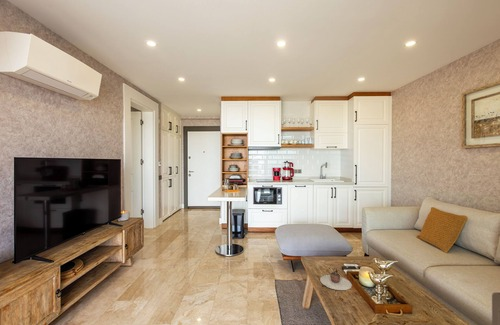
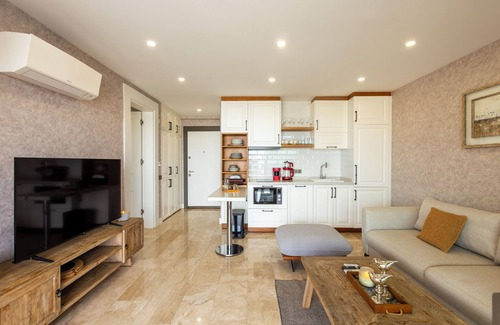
- teapot (335, 275)
